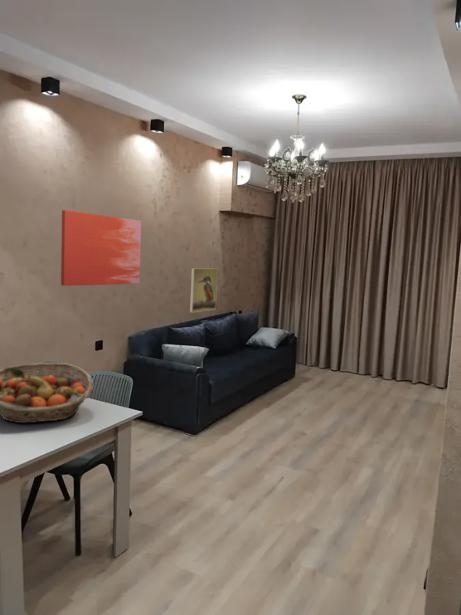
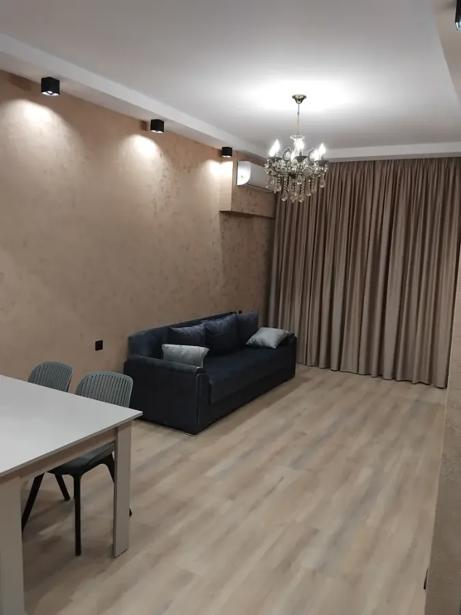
- wall art (104, 250)
- fruit basket (40, 391)
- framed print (204, 289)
